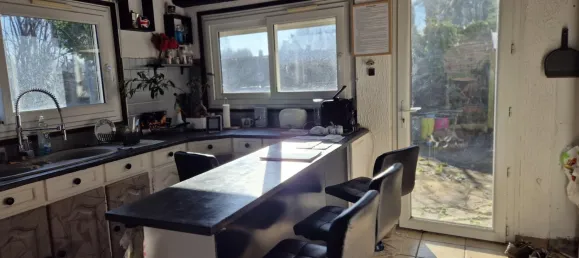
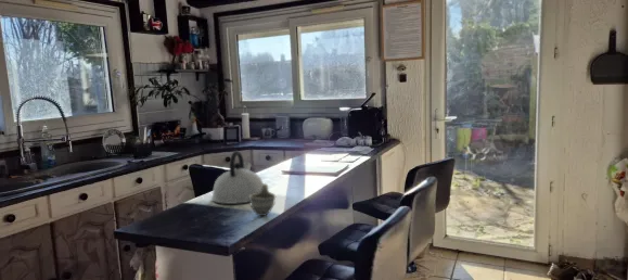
+ cup (264, 200)
+ kettle (239, 173)
